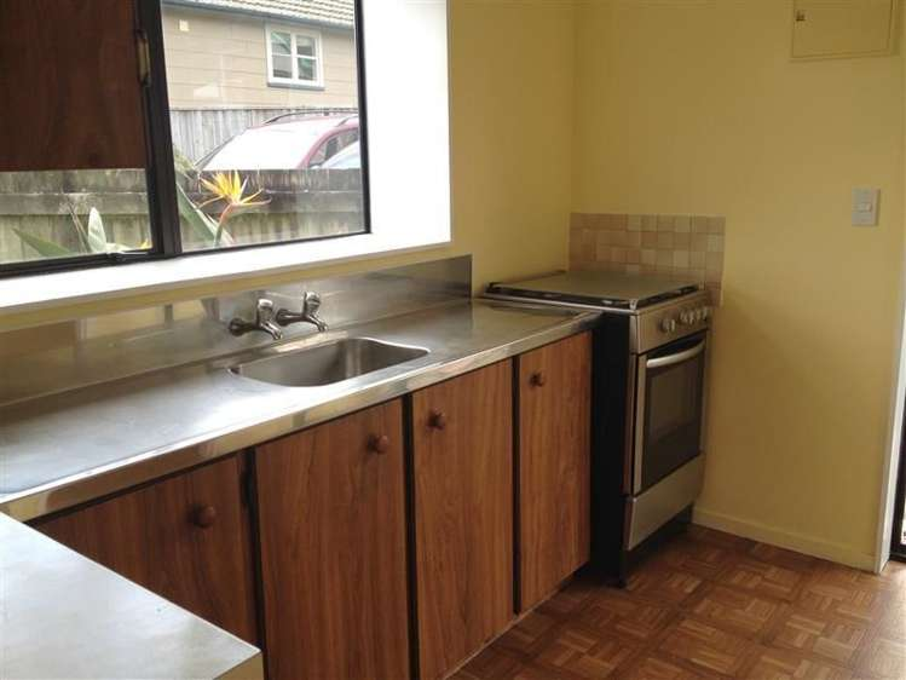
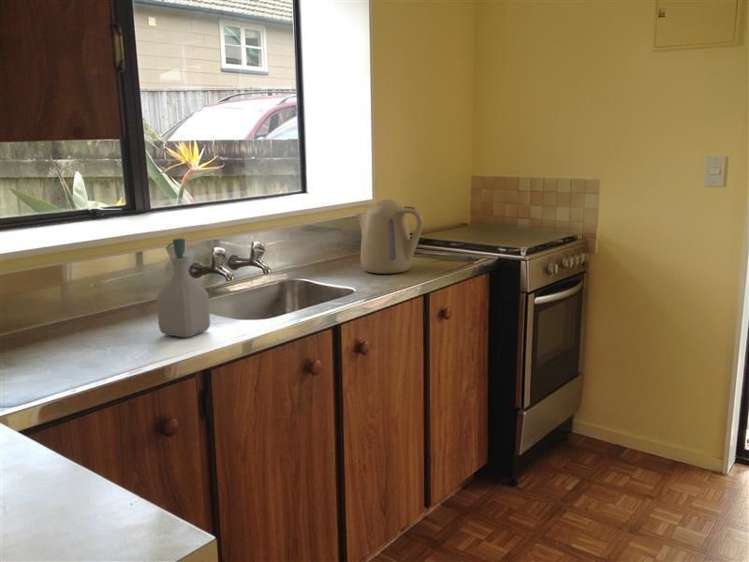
+ kettle (389, 235)
+ soap bottle (182, 286)
